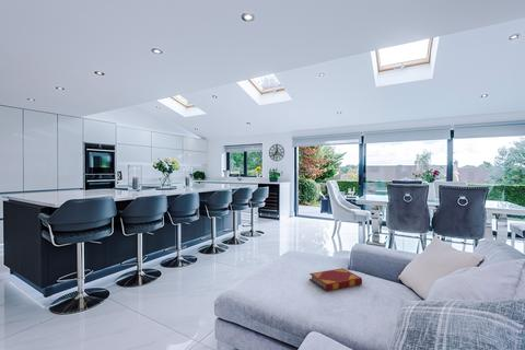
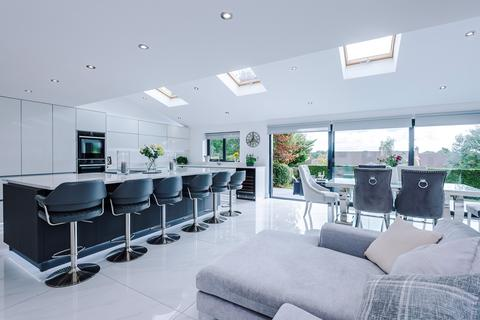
- hardback book (335, 278)
